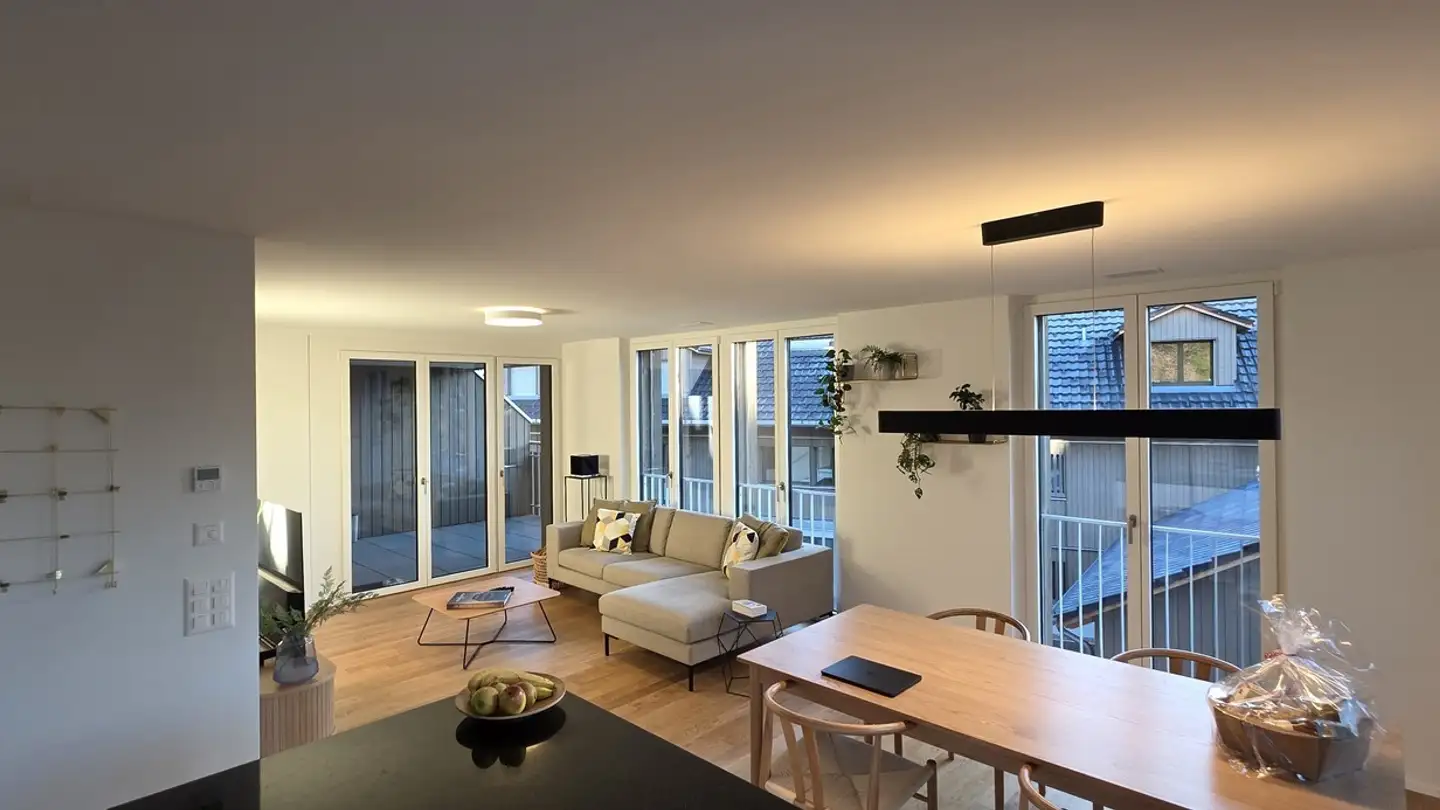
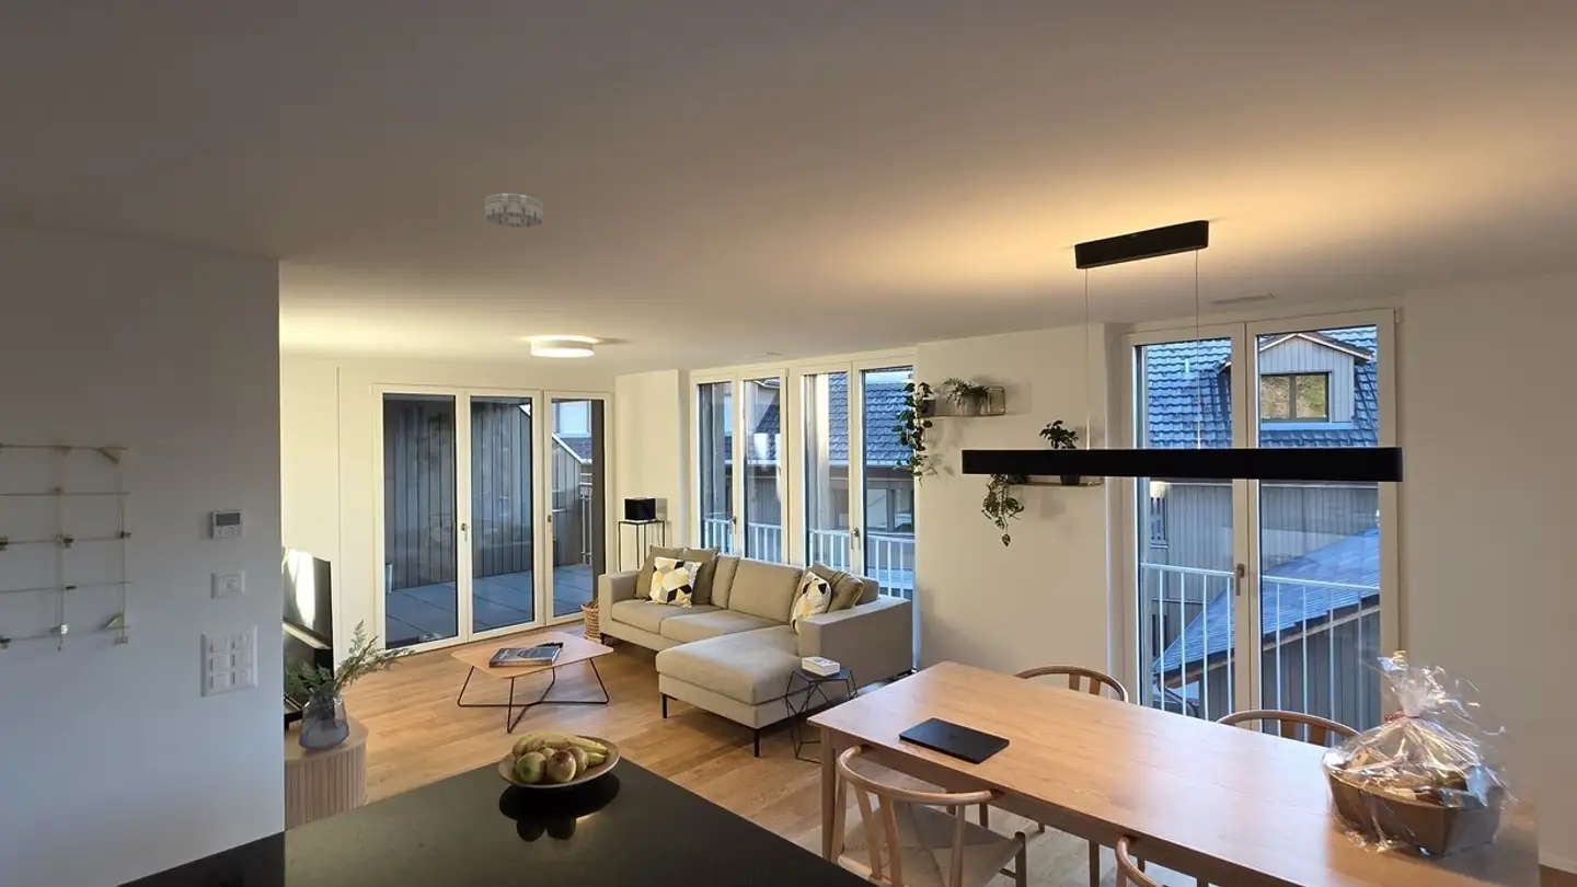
+ smoke detector (514, 209)
